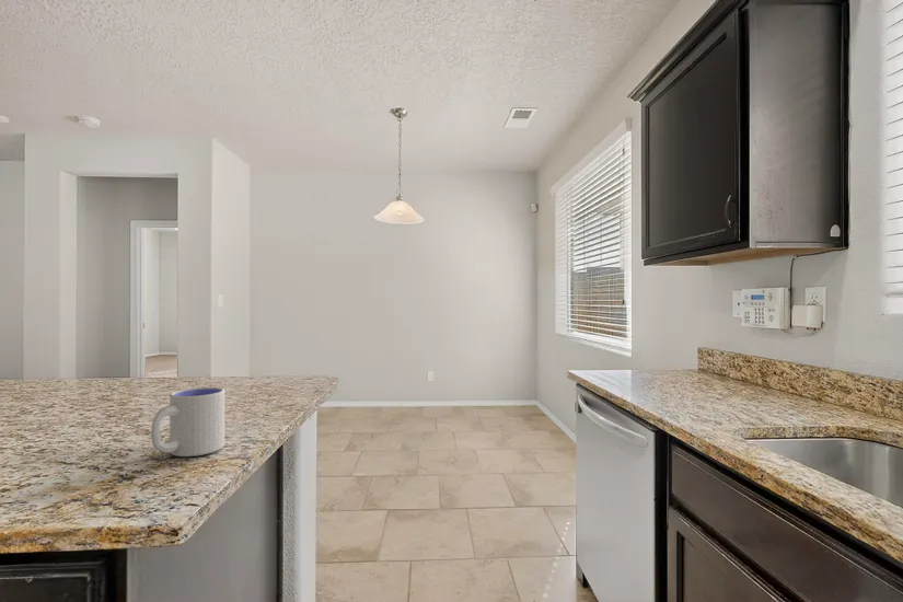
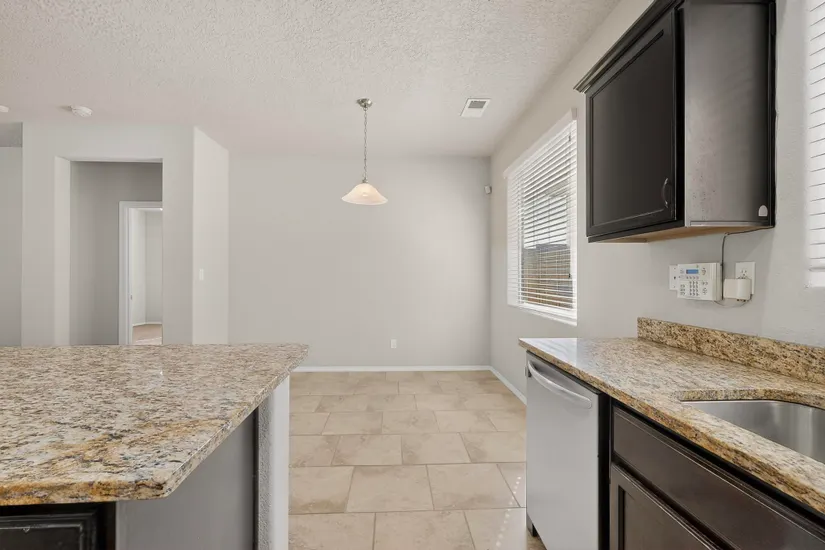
- cup (187, 422)
